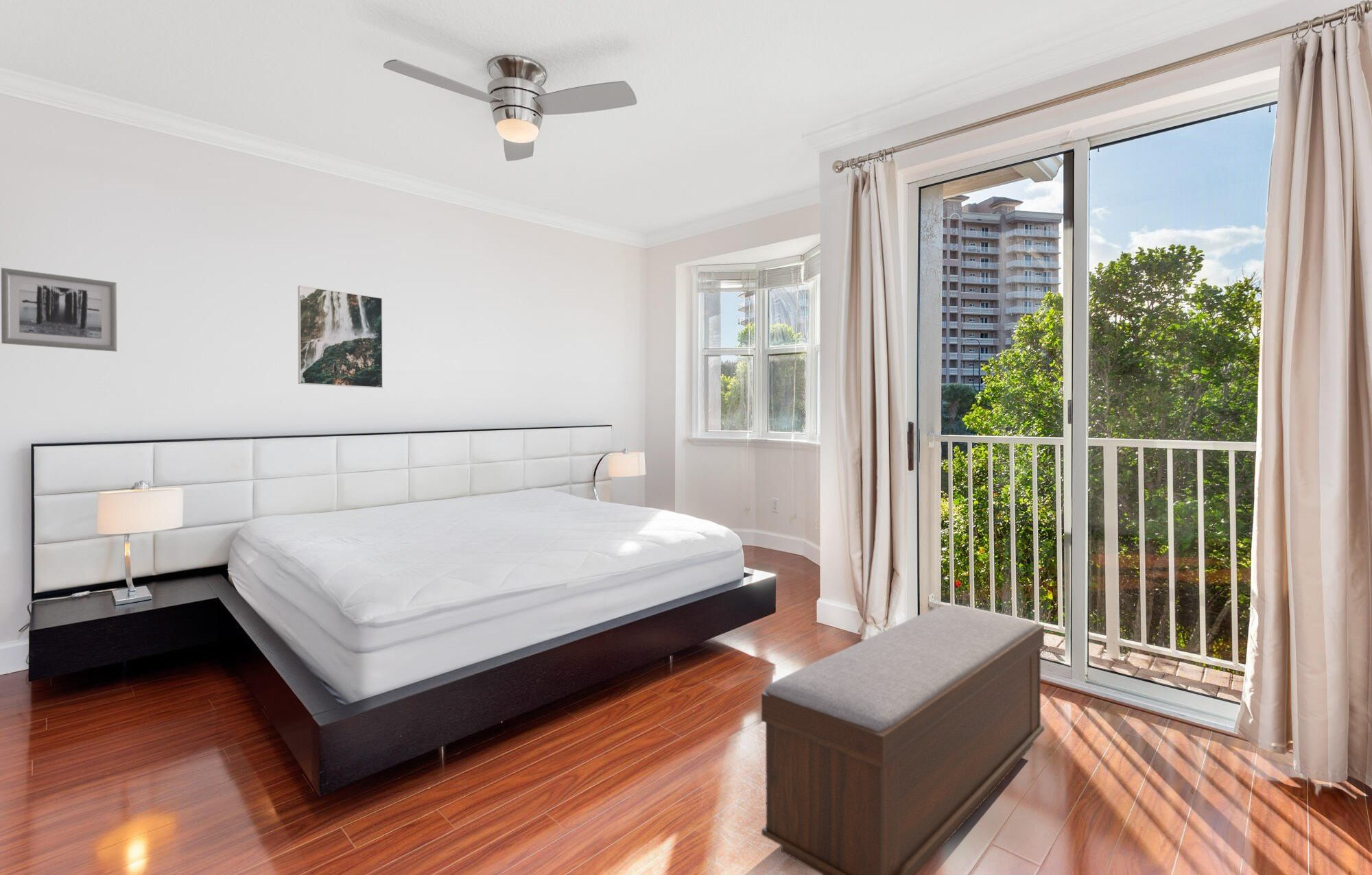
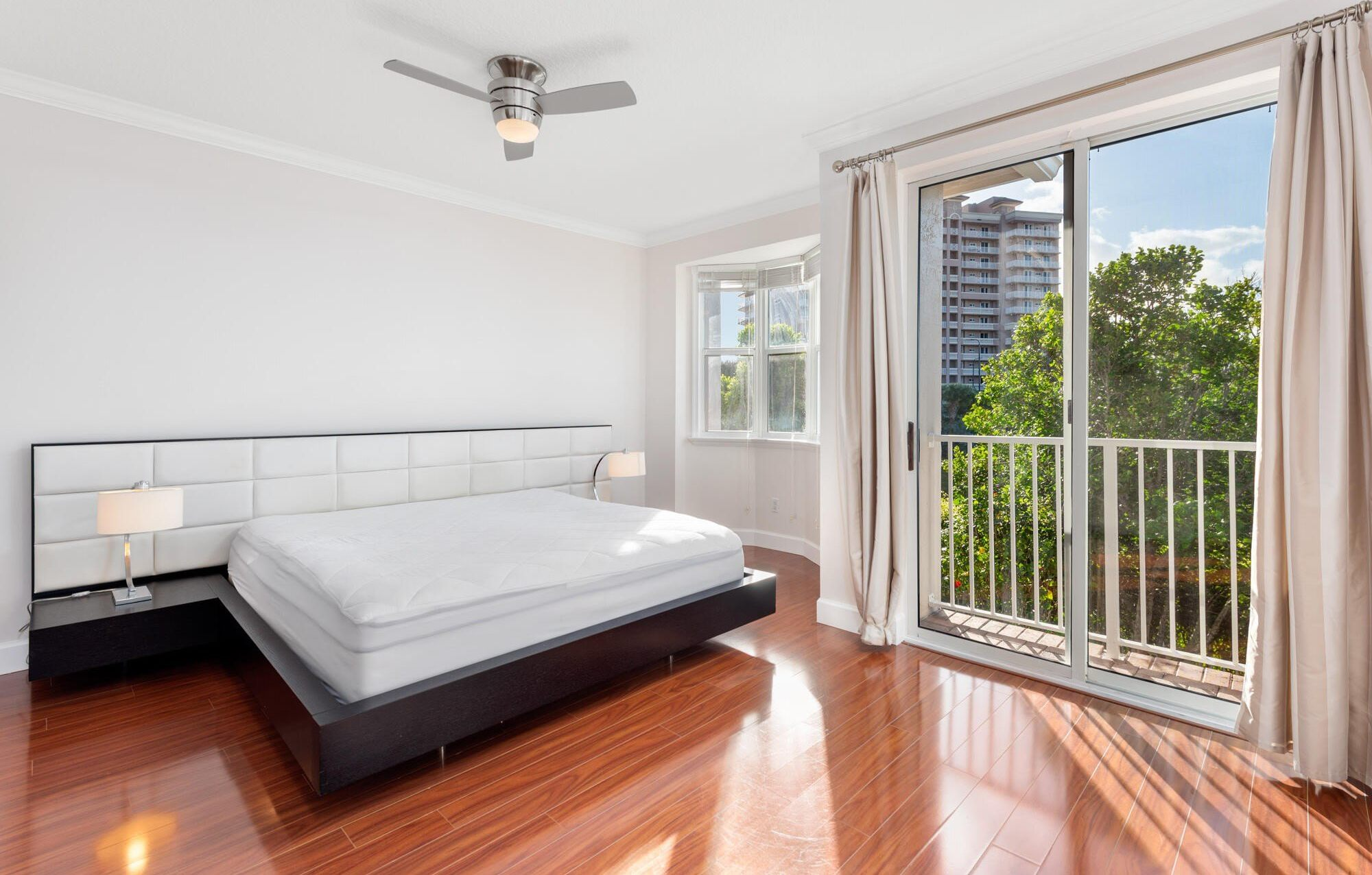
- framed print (342, 339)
- bench (921, 717)
- wall art (62, 311)
